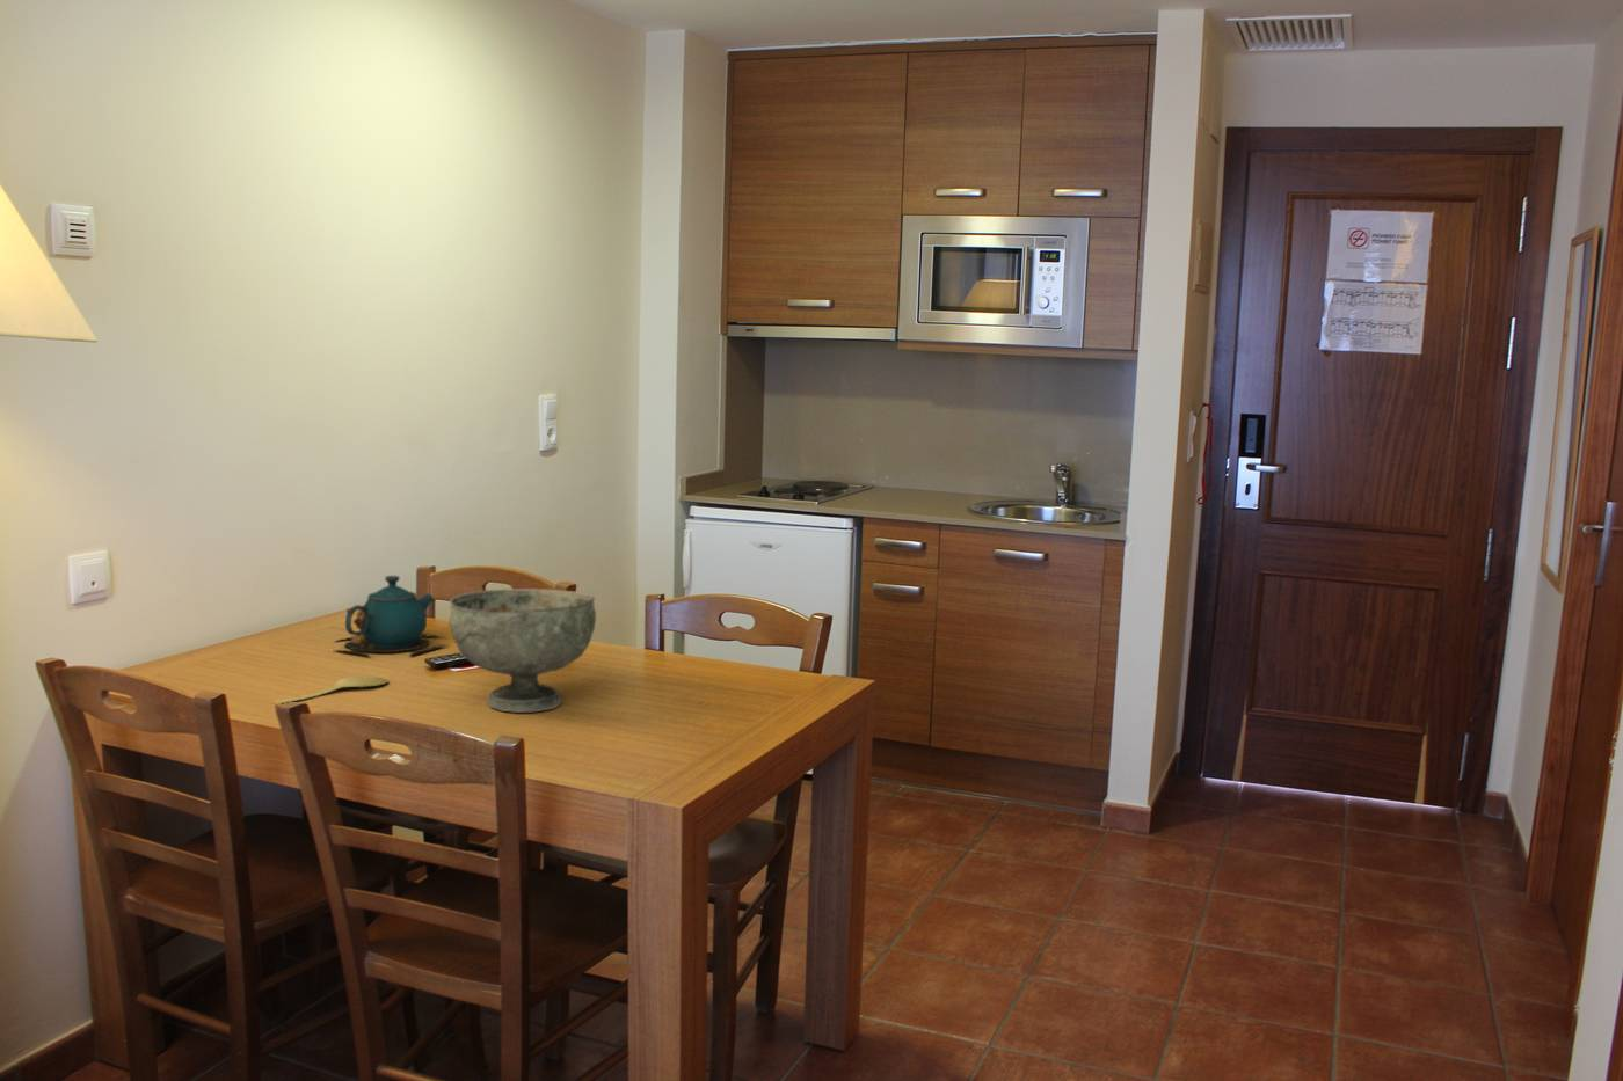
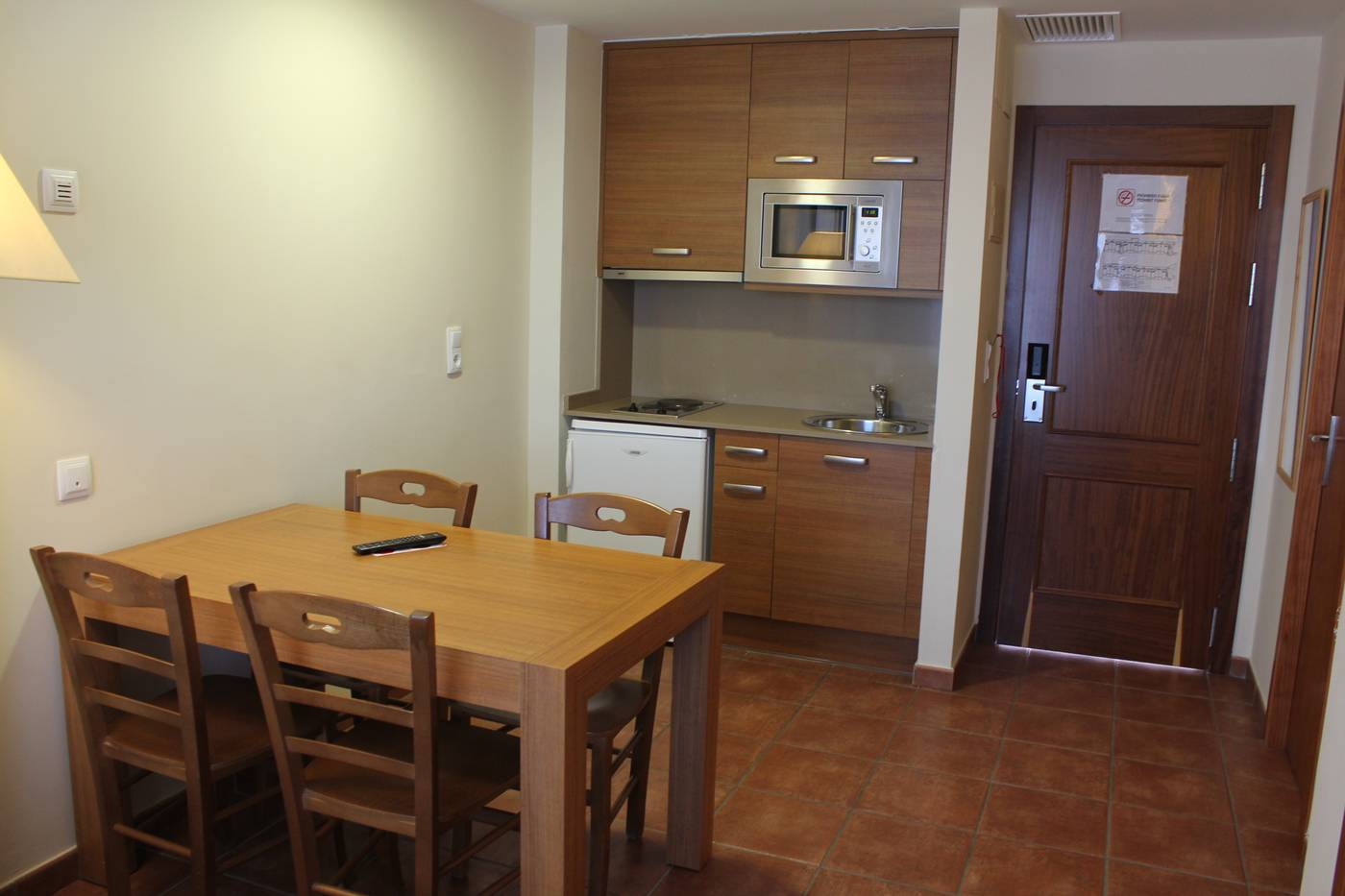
- teapot (387, 609)
- decorative bowl (522, 649)
- spoon (331, 688)
